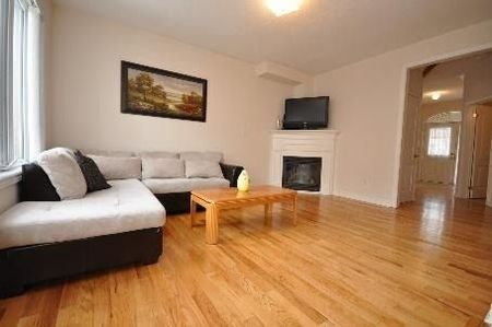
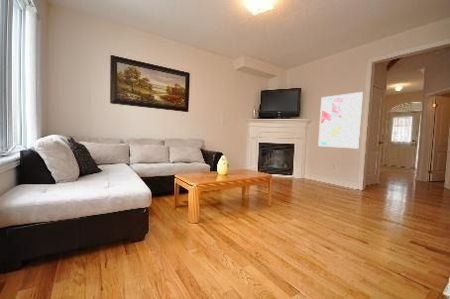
+ wall art (338, 121)
